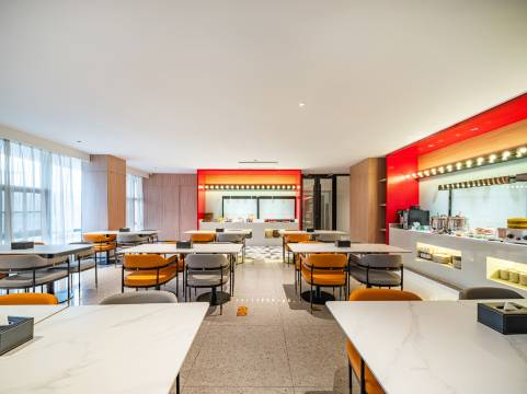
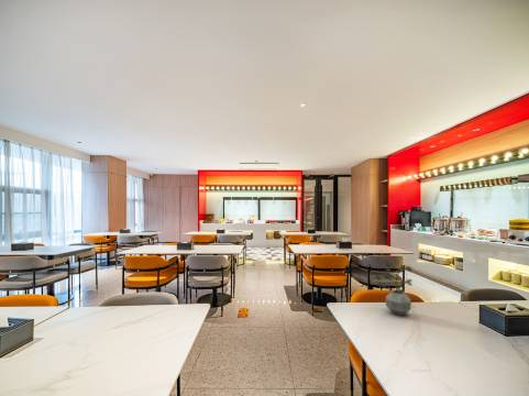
+ potted plant (395, 286)
